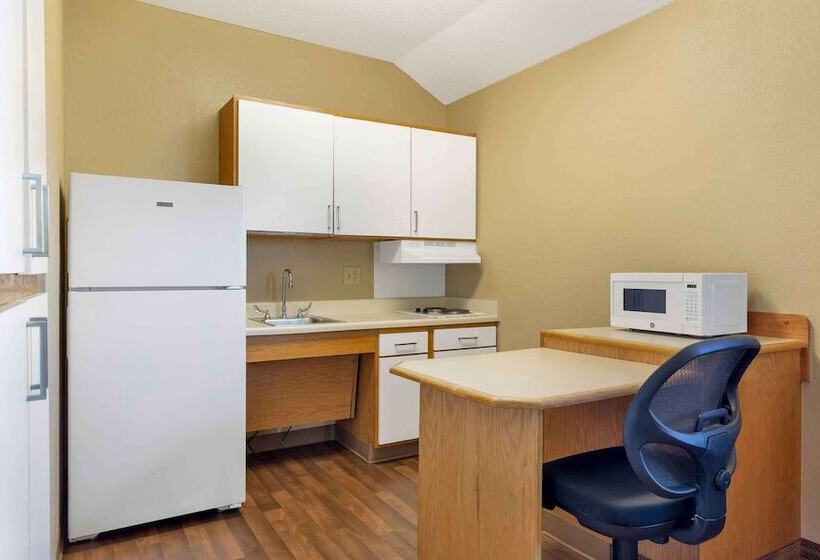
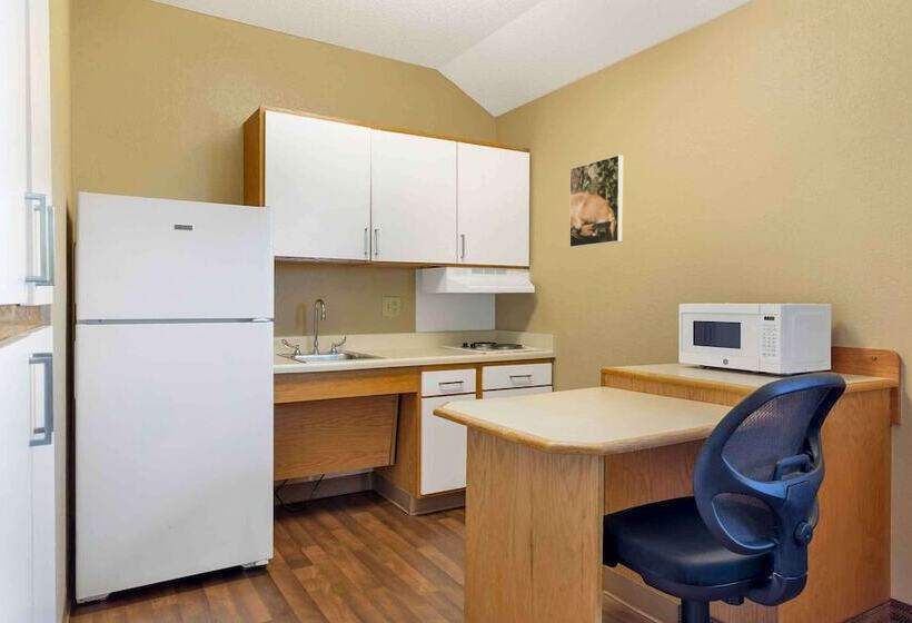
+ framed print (595, 202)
